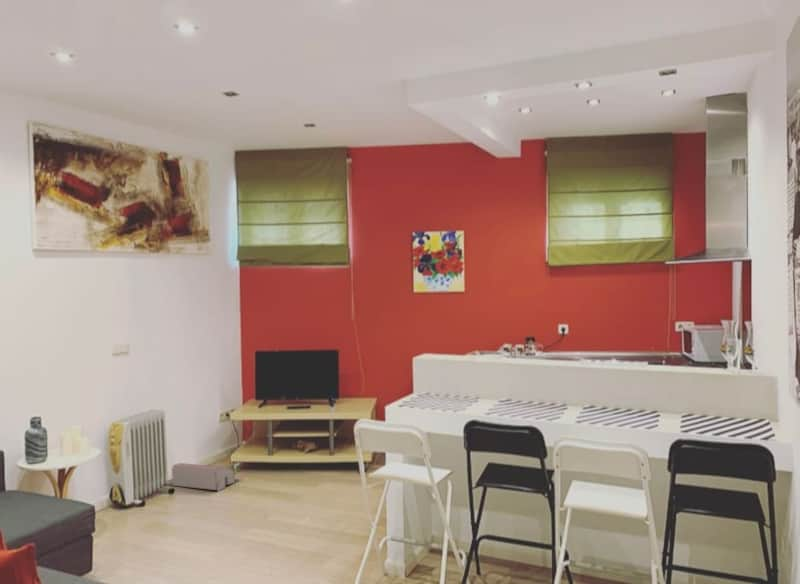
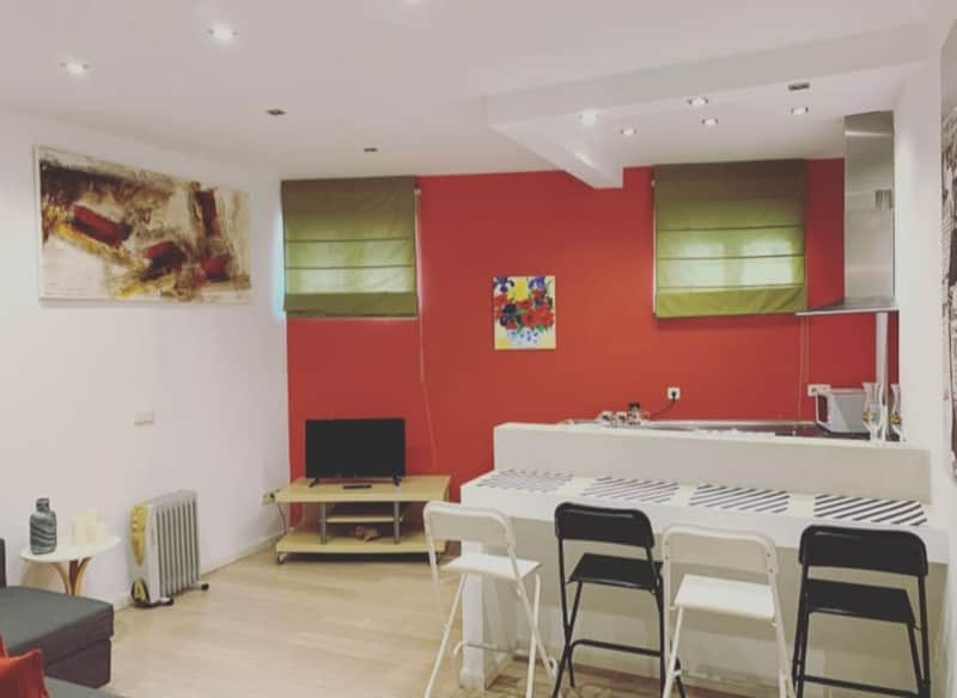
- architectural model (204, 471)
